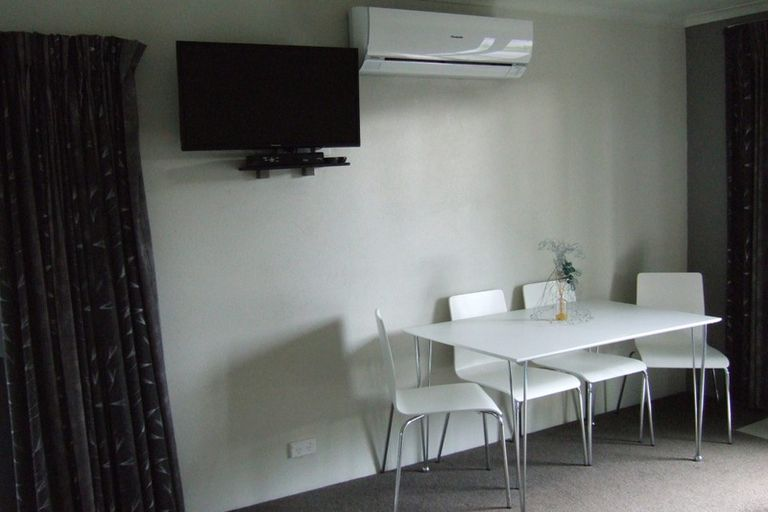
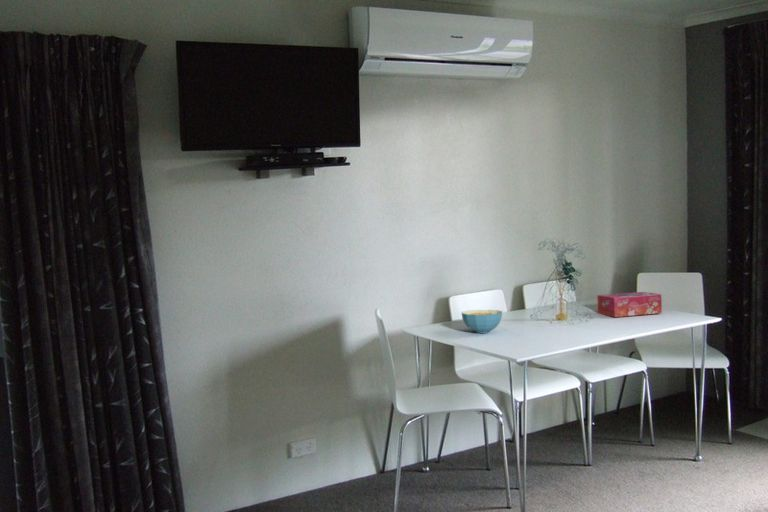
+ cereal bowl (482, 322)
+ tissue box (629, 304)
